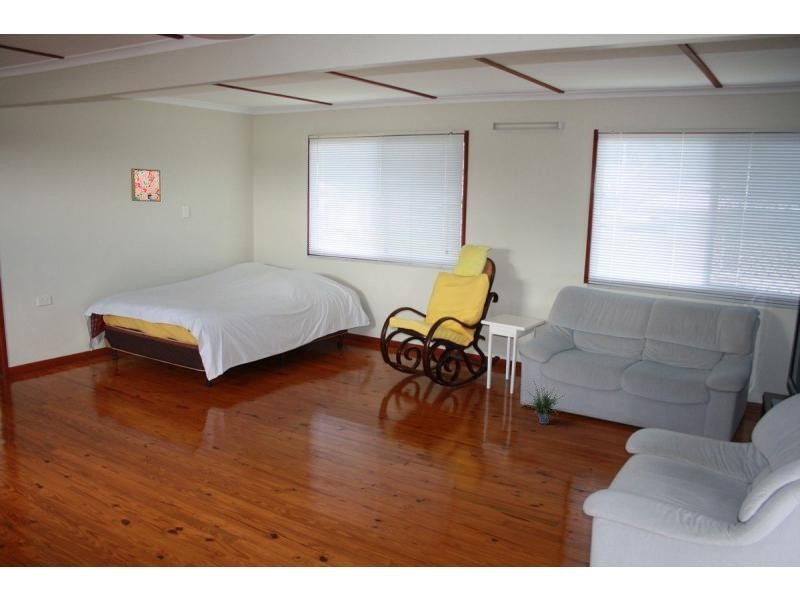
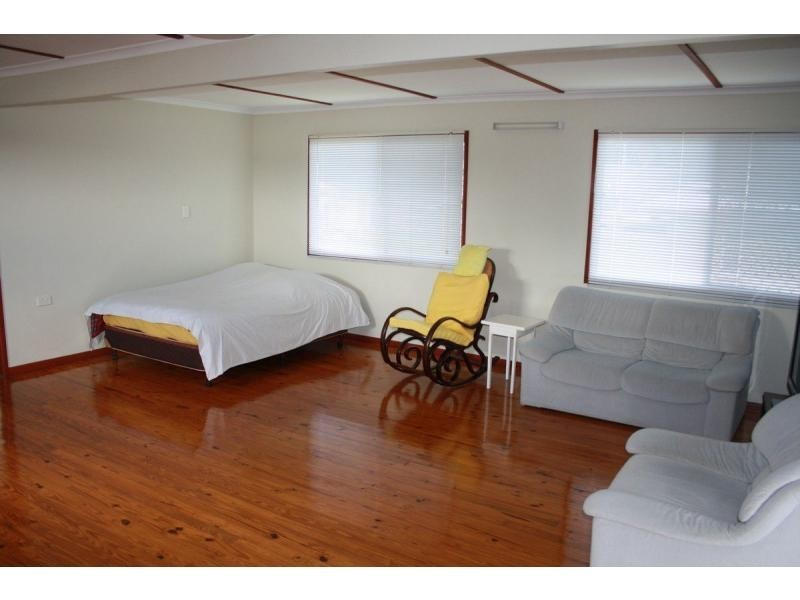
- wall art (146, 185)
- potted plant (545, 401)
